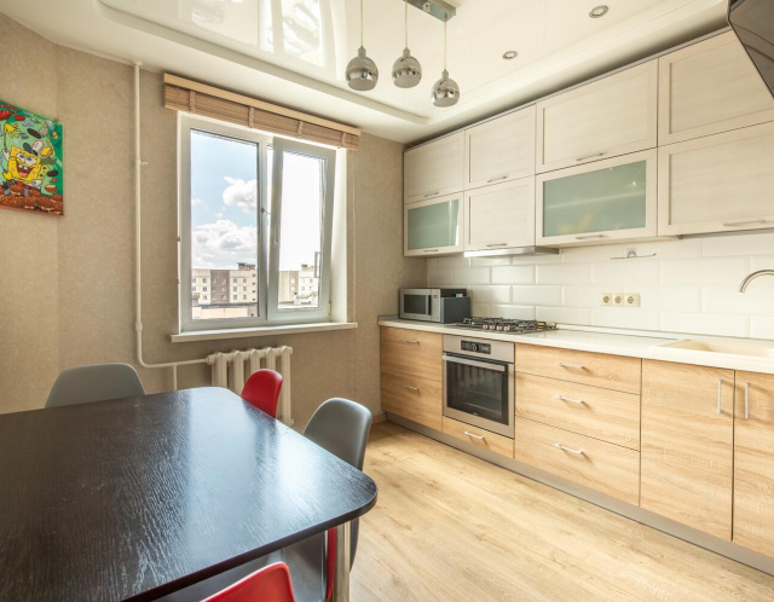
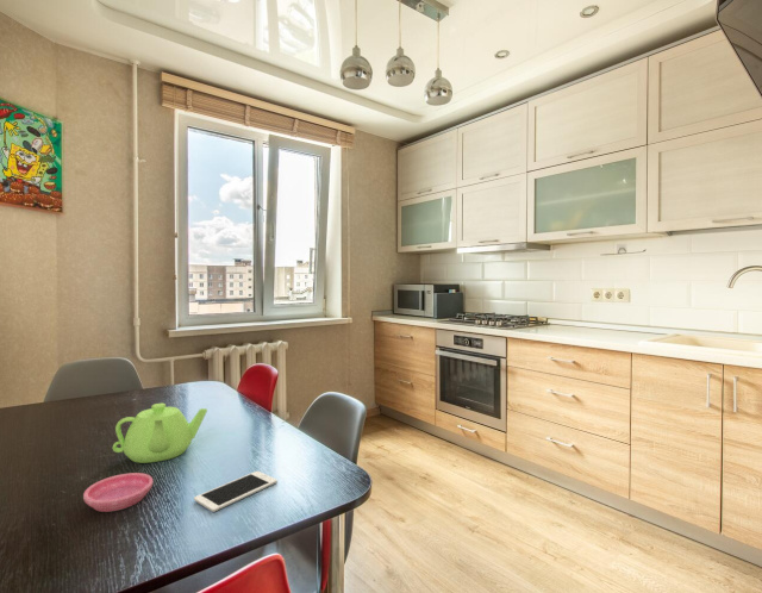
+ saucer (119, 492)
+ cell phone (237, 489)
+ teapot (162, 429)
